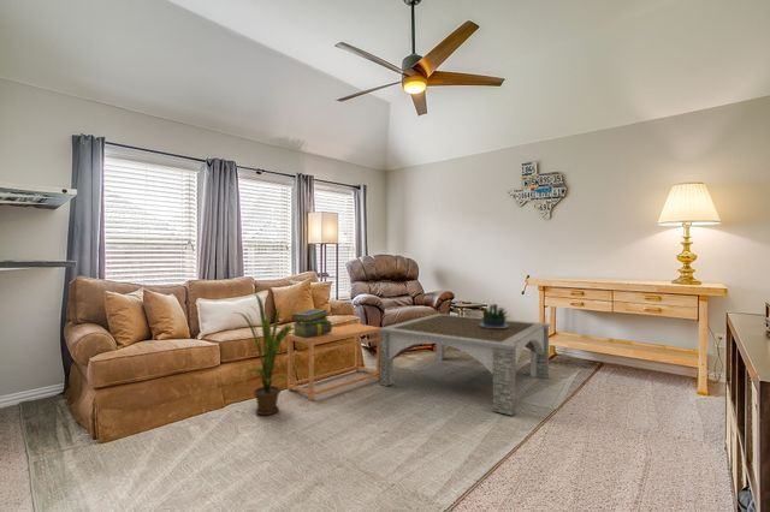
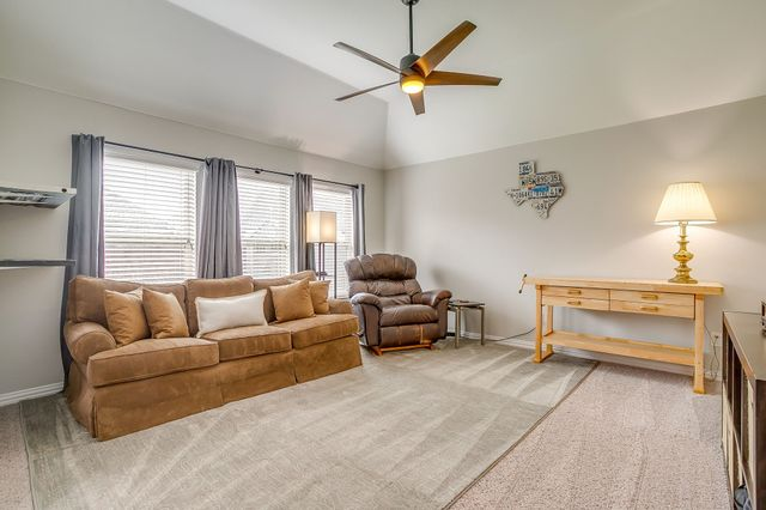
- side table (333, 349)
- potted plant (496, 315)
- house plant (261, 353)
- stack of books (312, 322)
- coffee table (467, 352)
